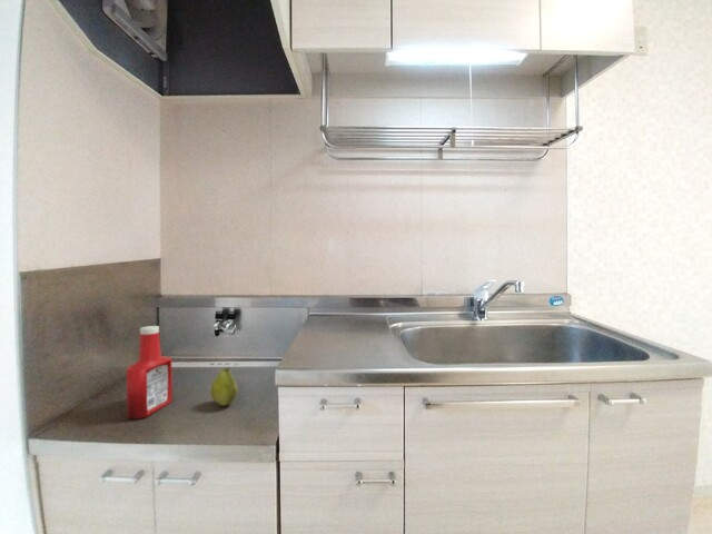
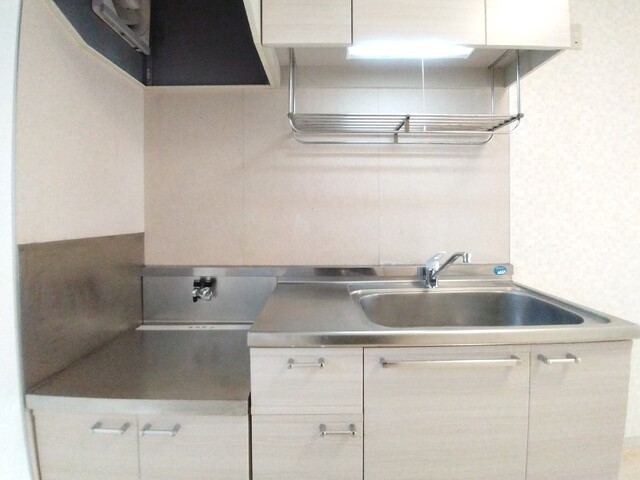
- soap bottle (150, 367)
- fruit (224, 385)
